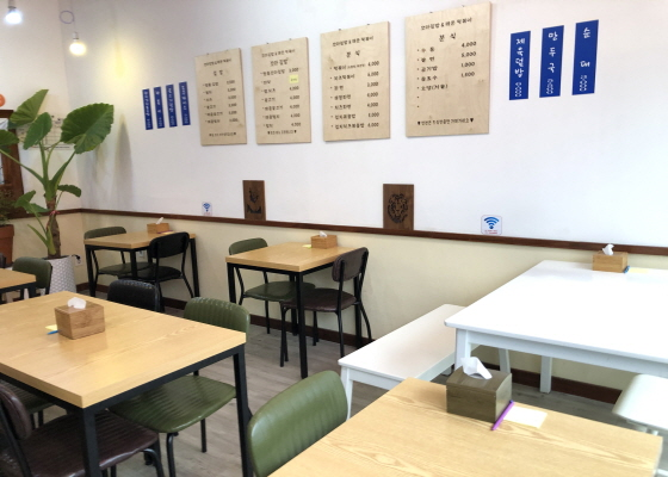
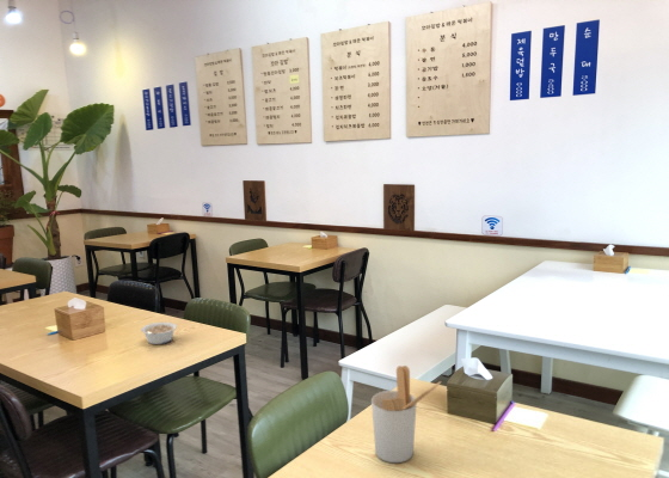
+ utensil holder (405, 416)
+ legume (159, 332)
